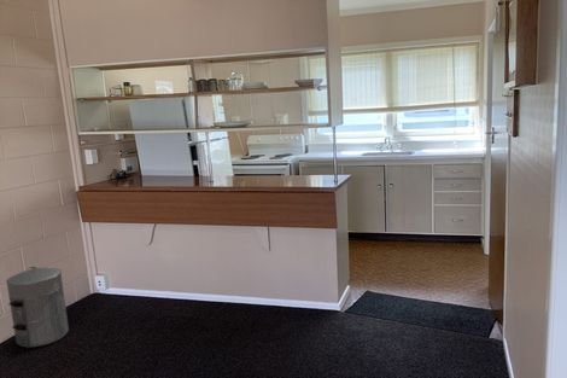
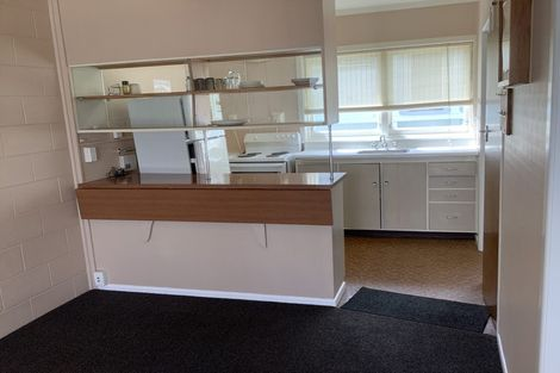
- waste bin (37, 302)
